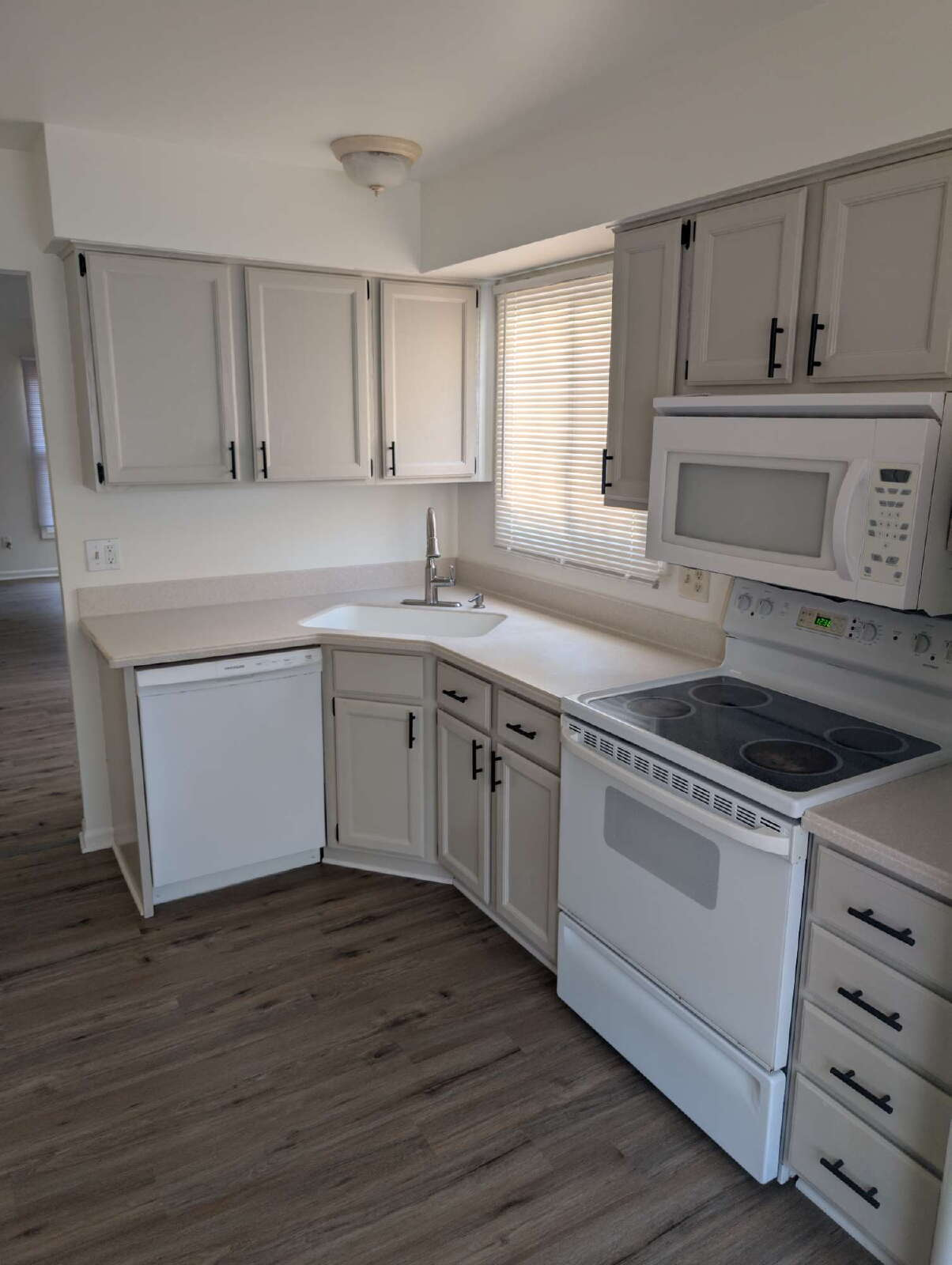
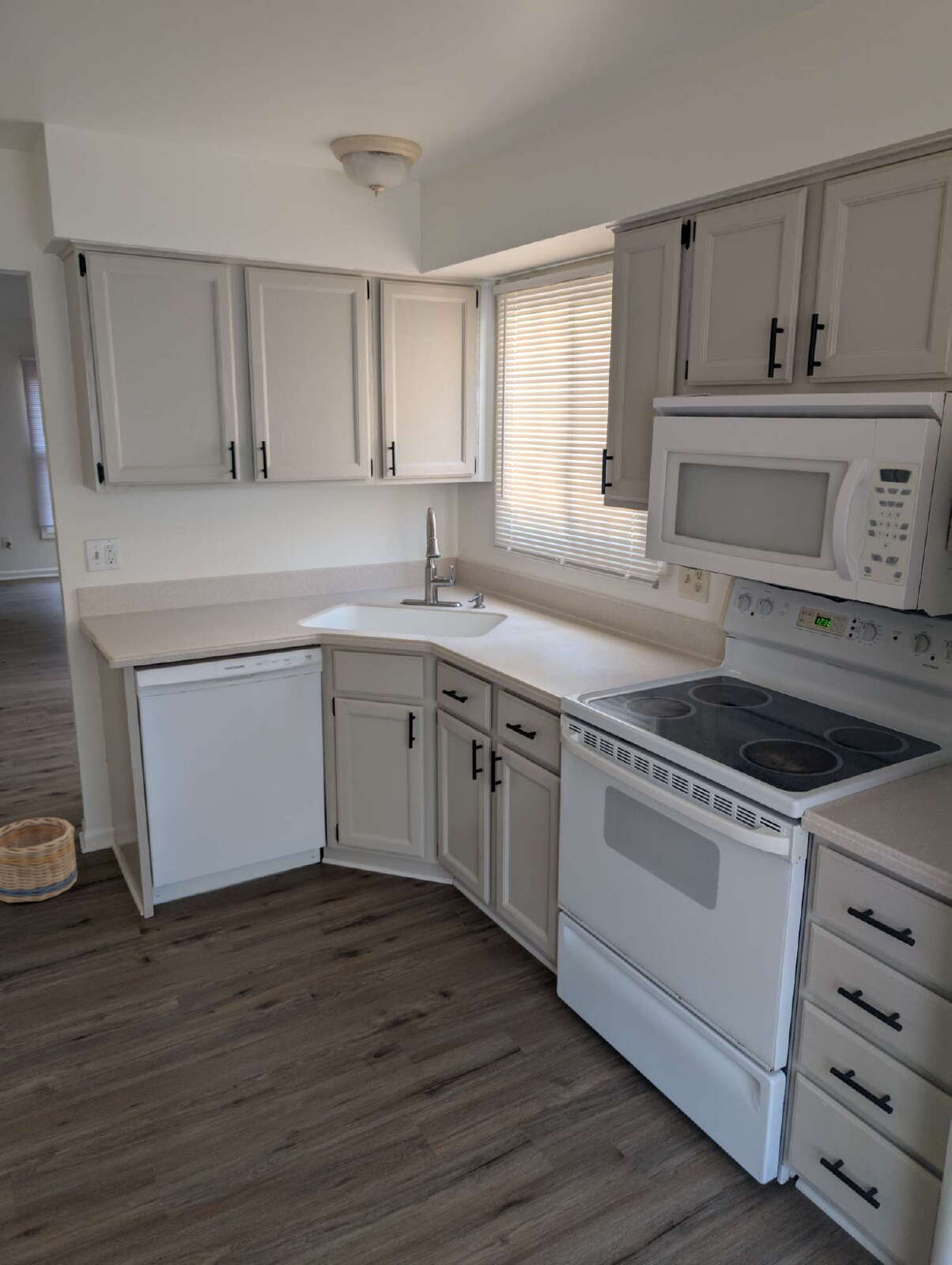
+ basket (33, 859)
